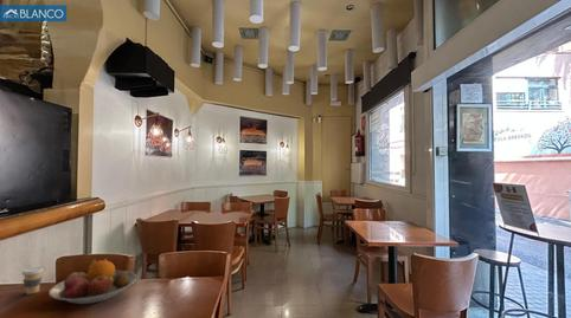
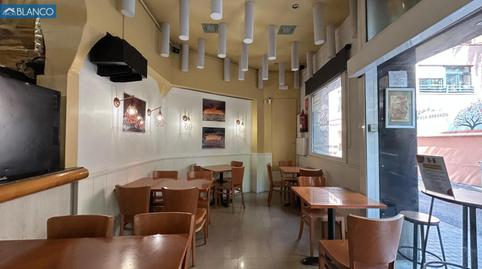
- fruit bowl (95, 279)
- coffee cup (32, 280)
